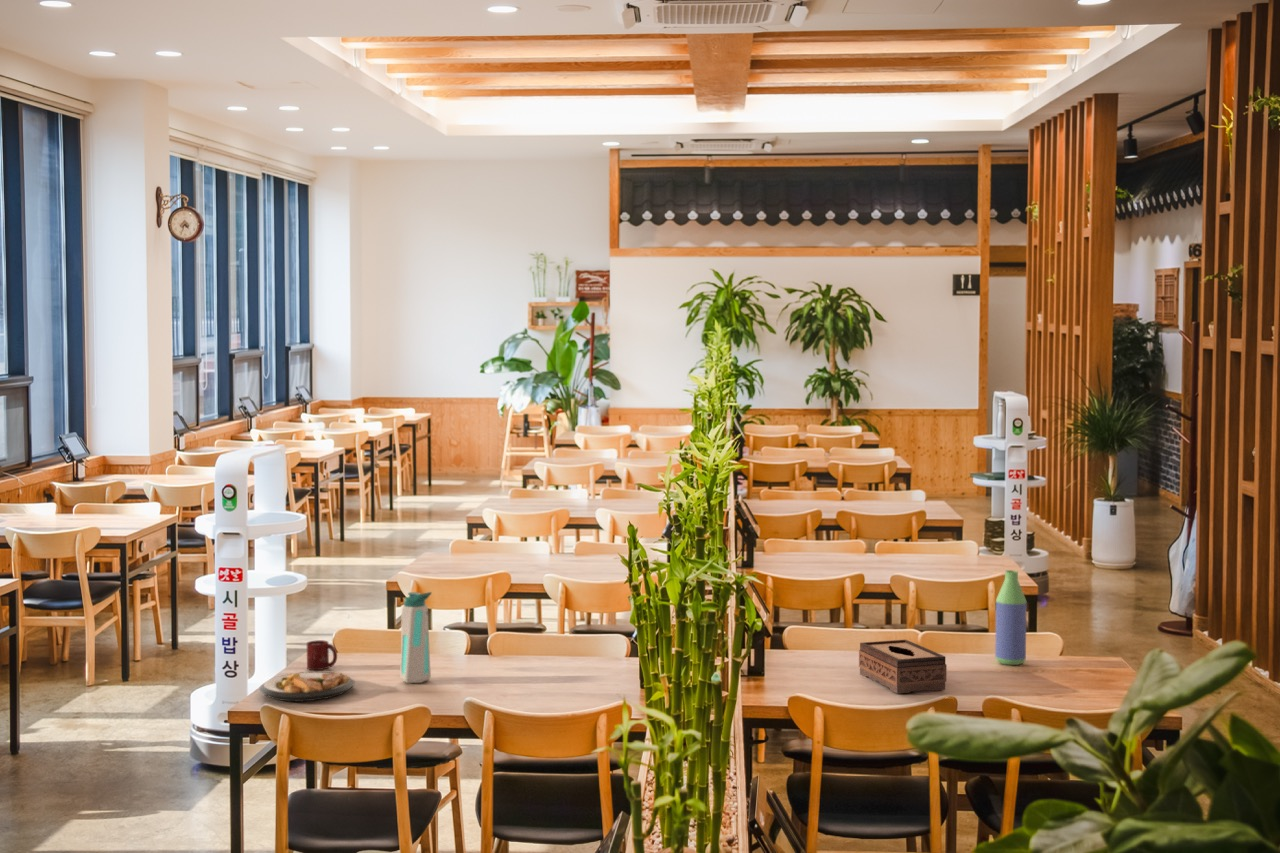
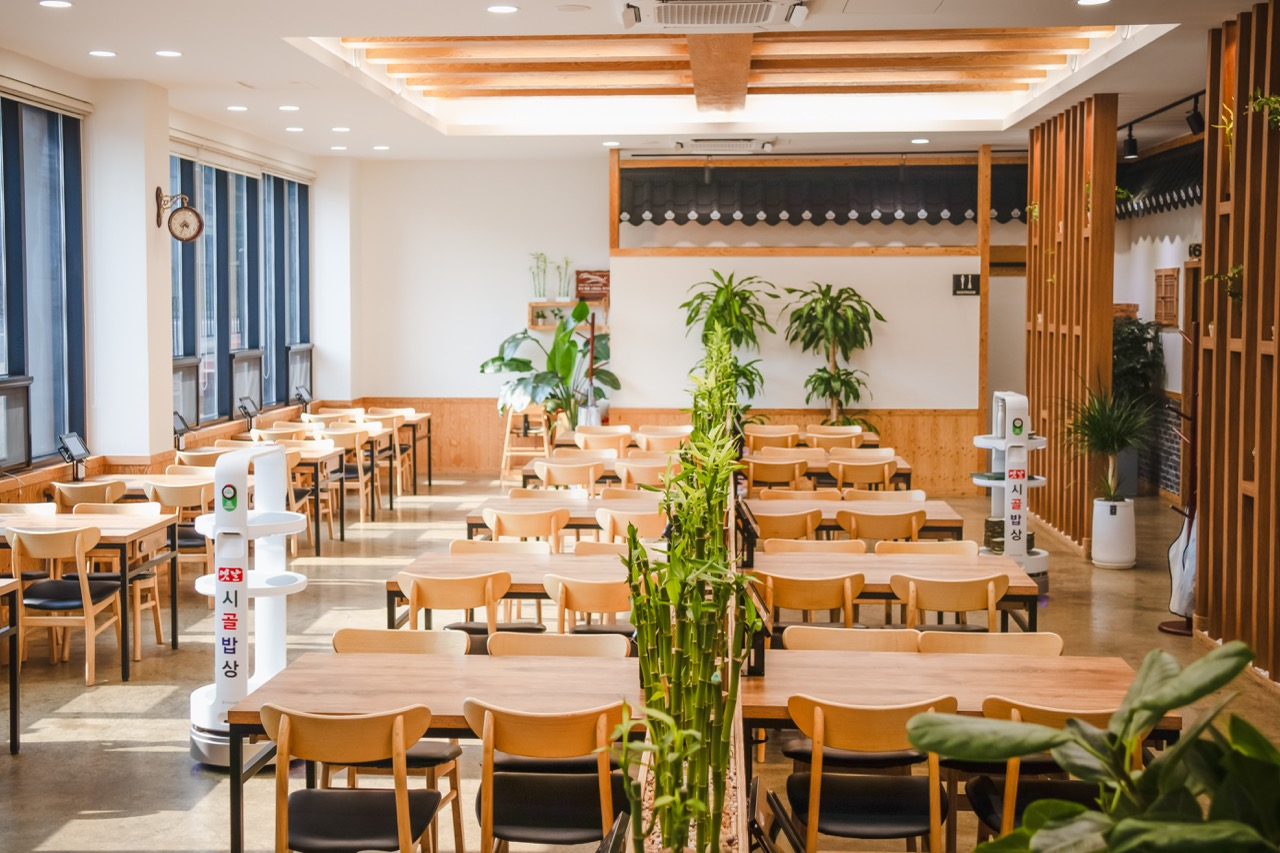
- cup (322, 655)
- water bottle (416, 636)
- tissue box (901, 665)
- plate (307, 682)
- bottle (1011, 617)
